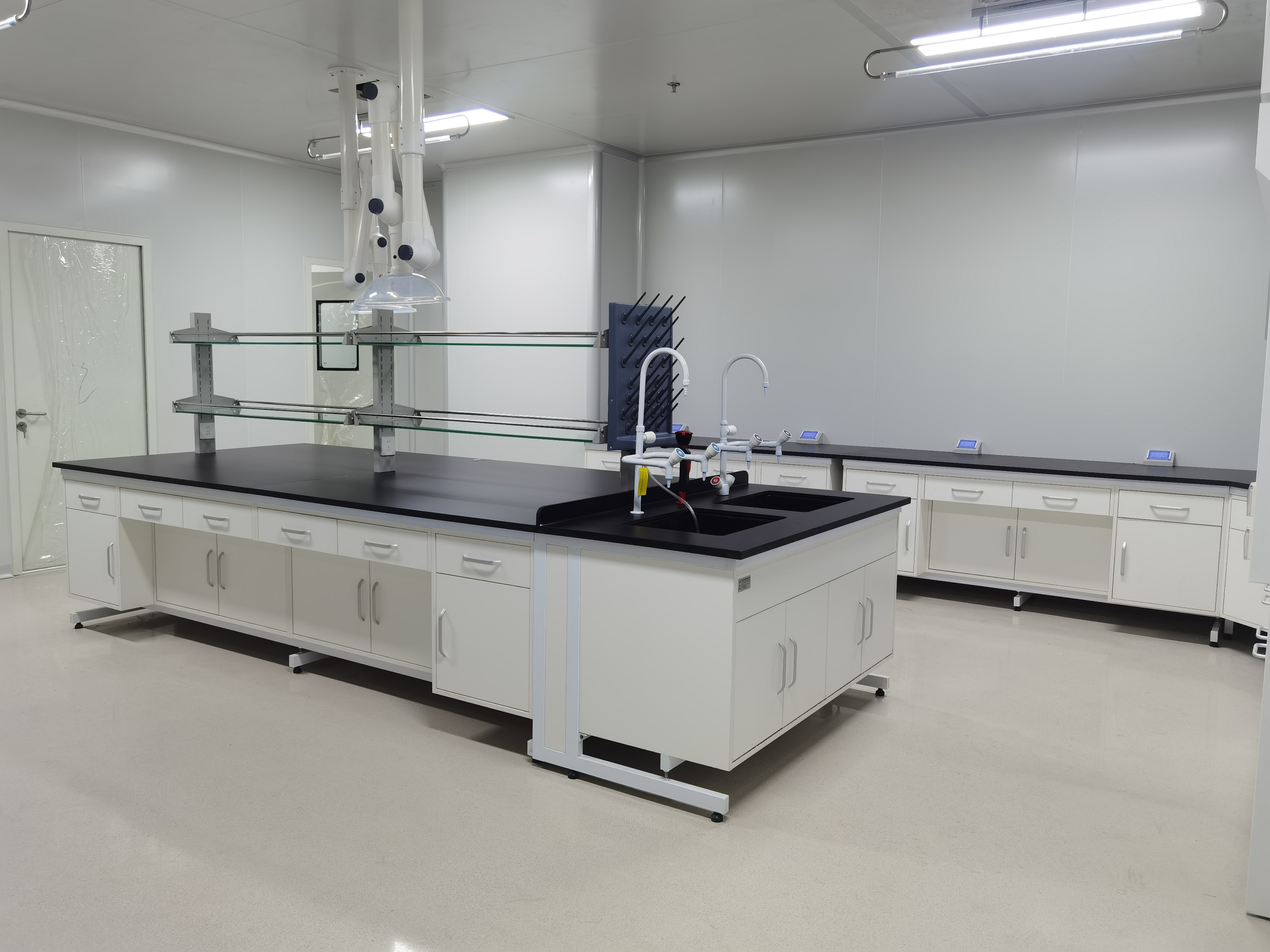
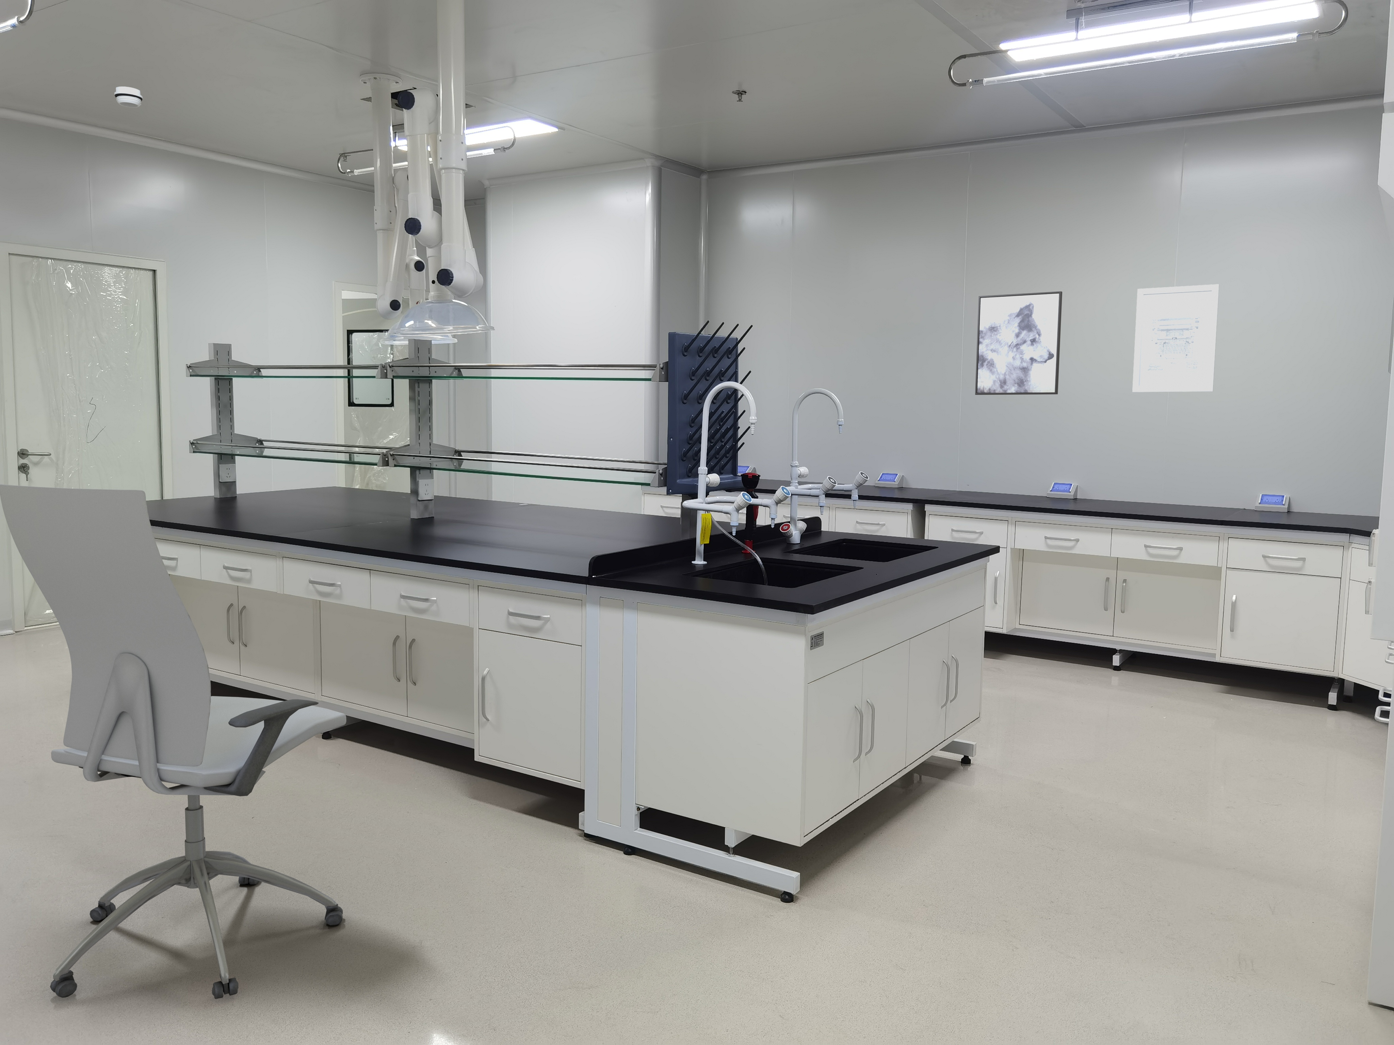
+ wall art (1174, 339)
+ office chair (190, 716)
+ wall art (1018, 345)
+ smoke detector (128, 98)
